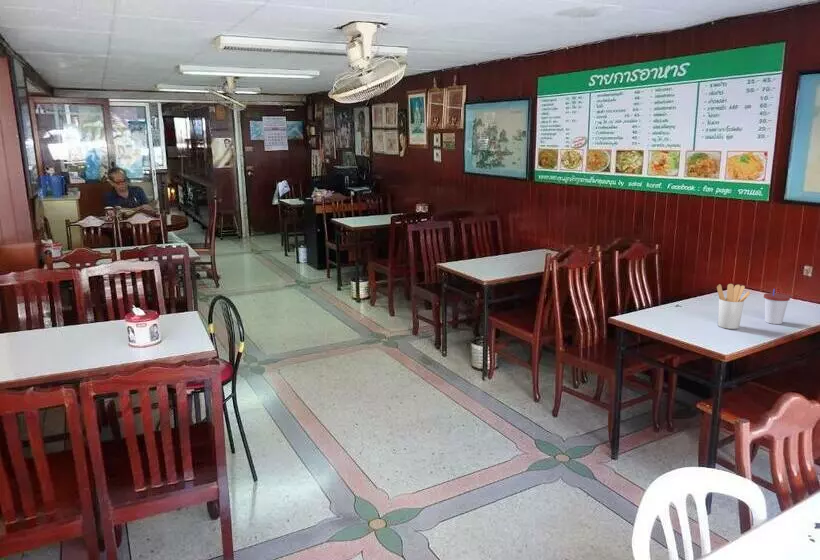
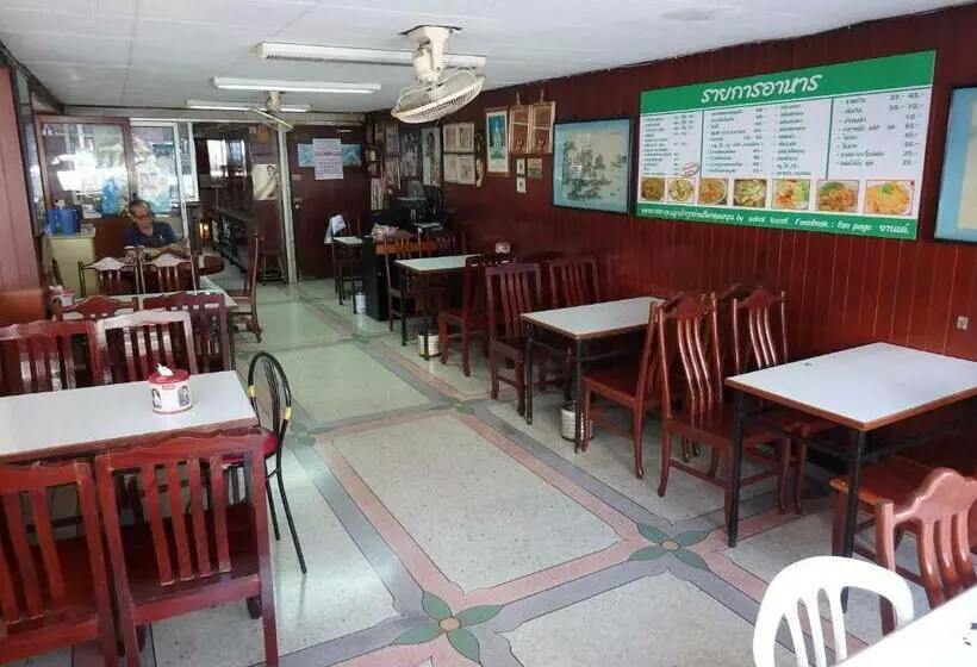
- utensil holder (731, 305)
- cup (775, 305)
